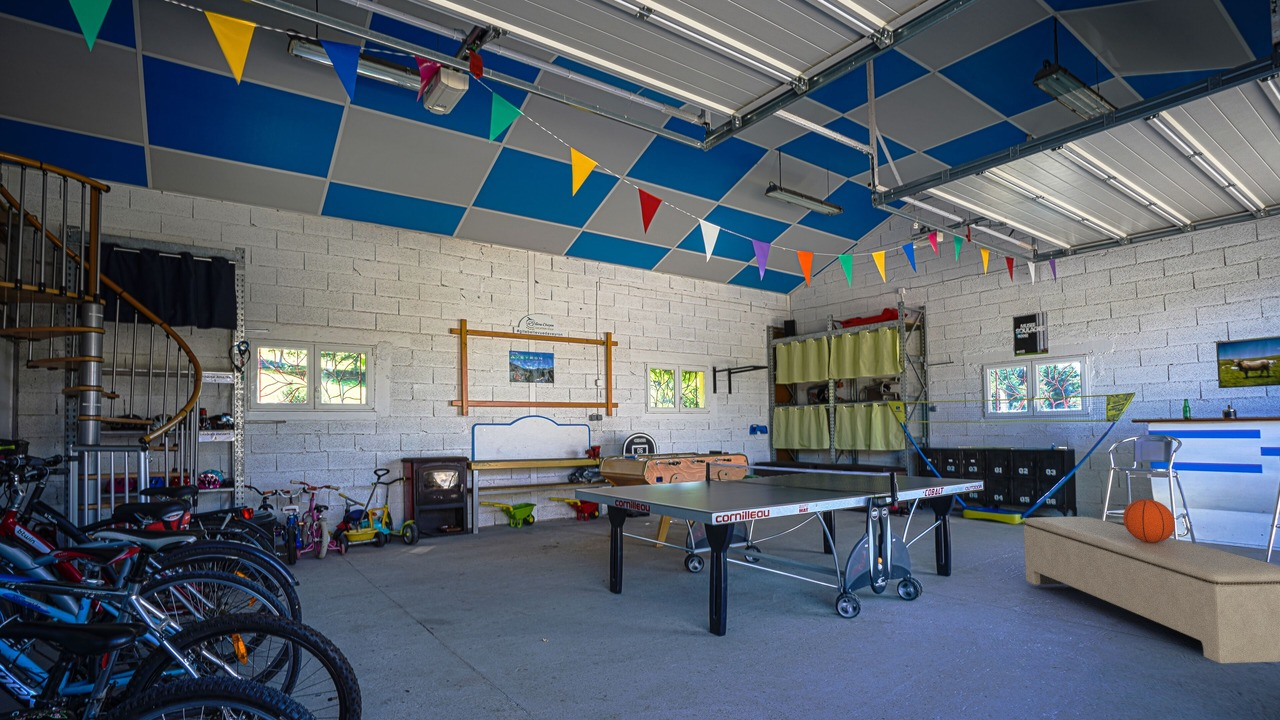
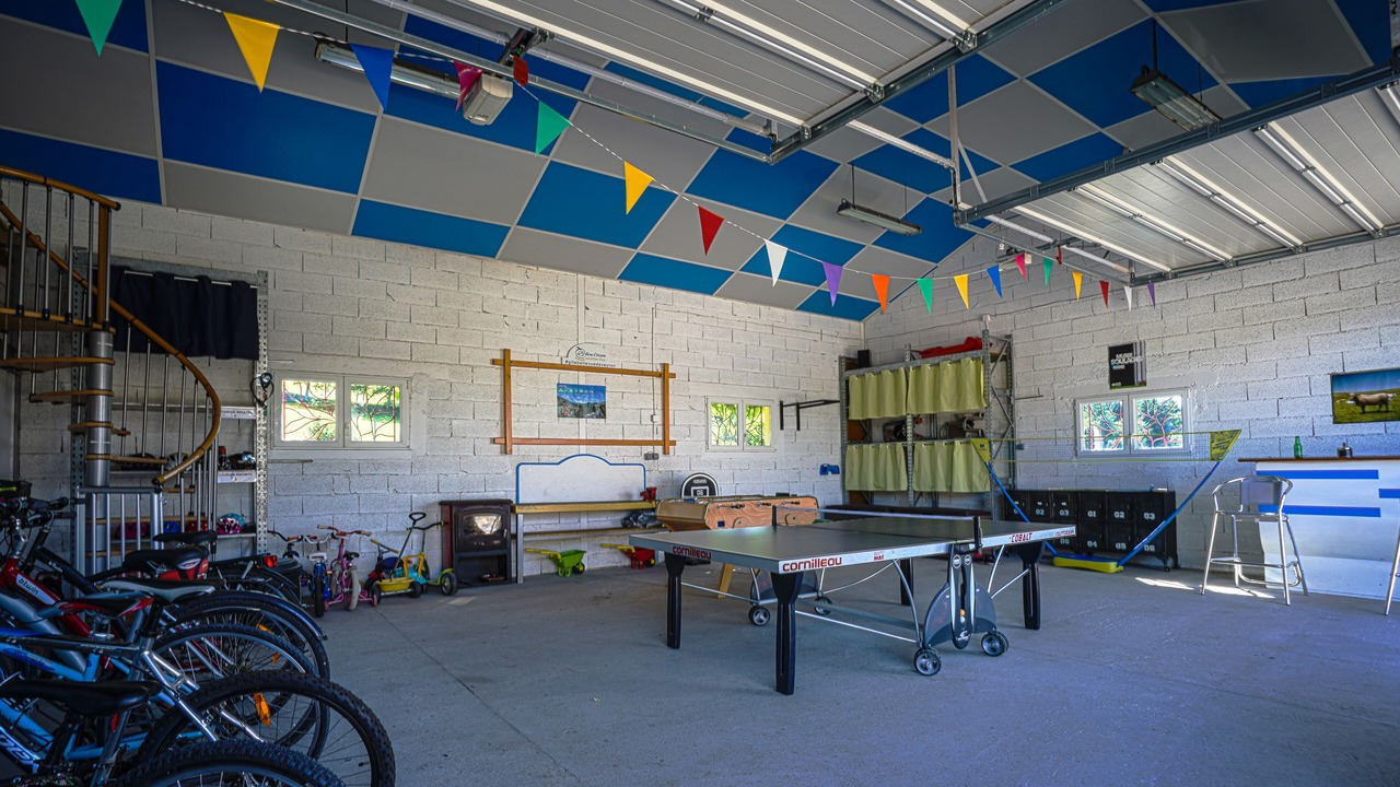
- bench (1140, 576)
- basketball (1148, 520)
